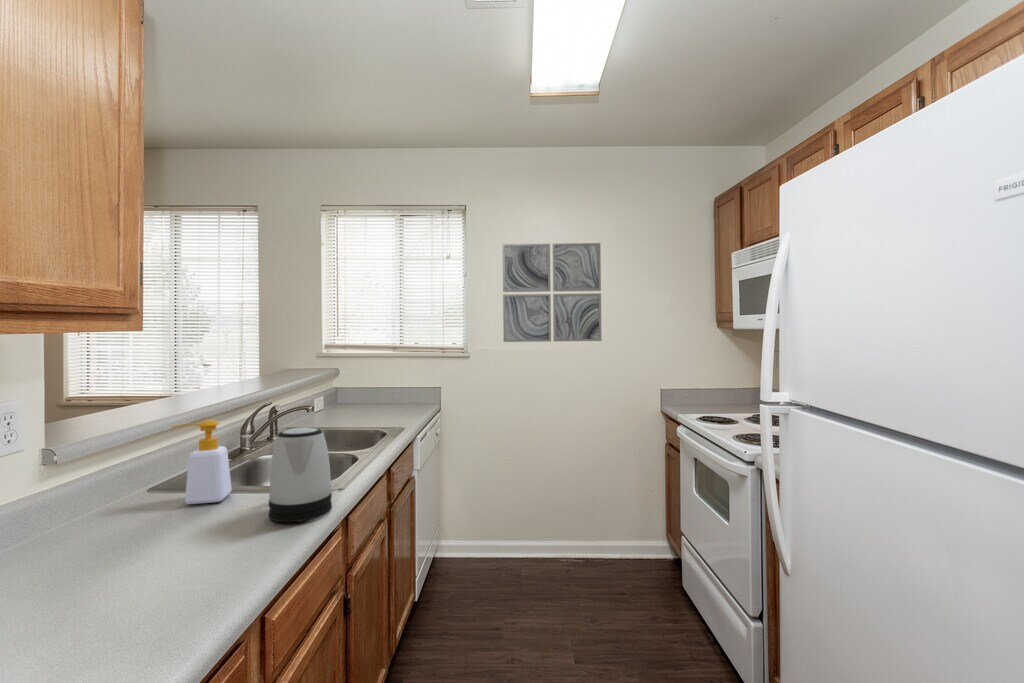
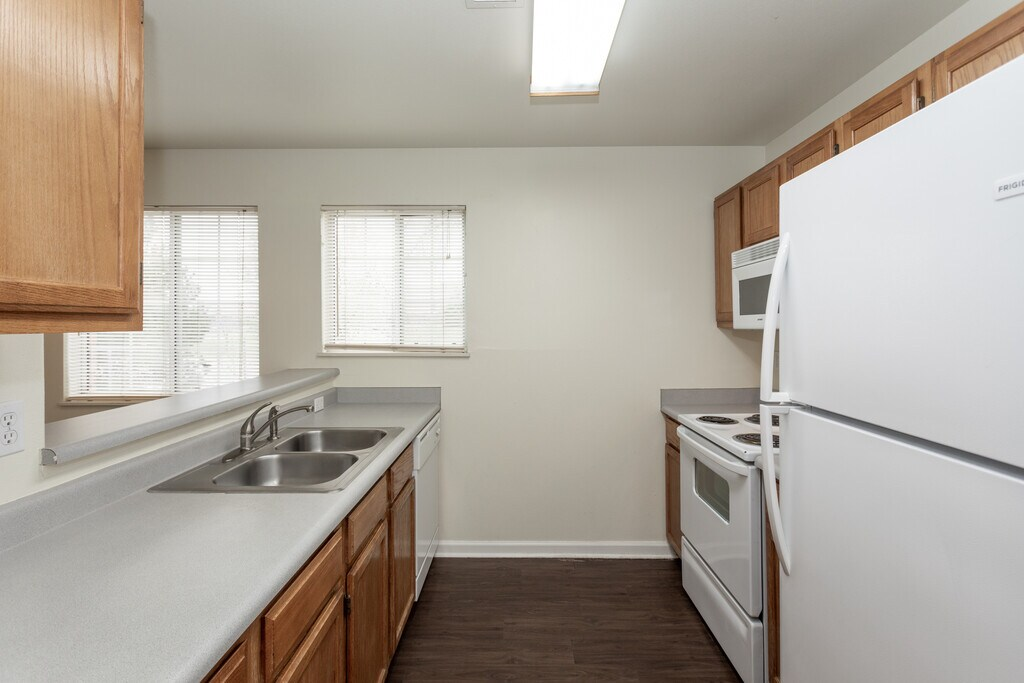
- wall art (553, 291)
- soap bottle (200, 460)
- kettle (301, 468)
